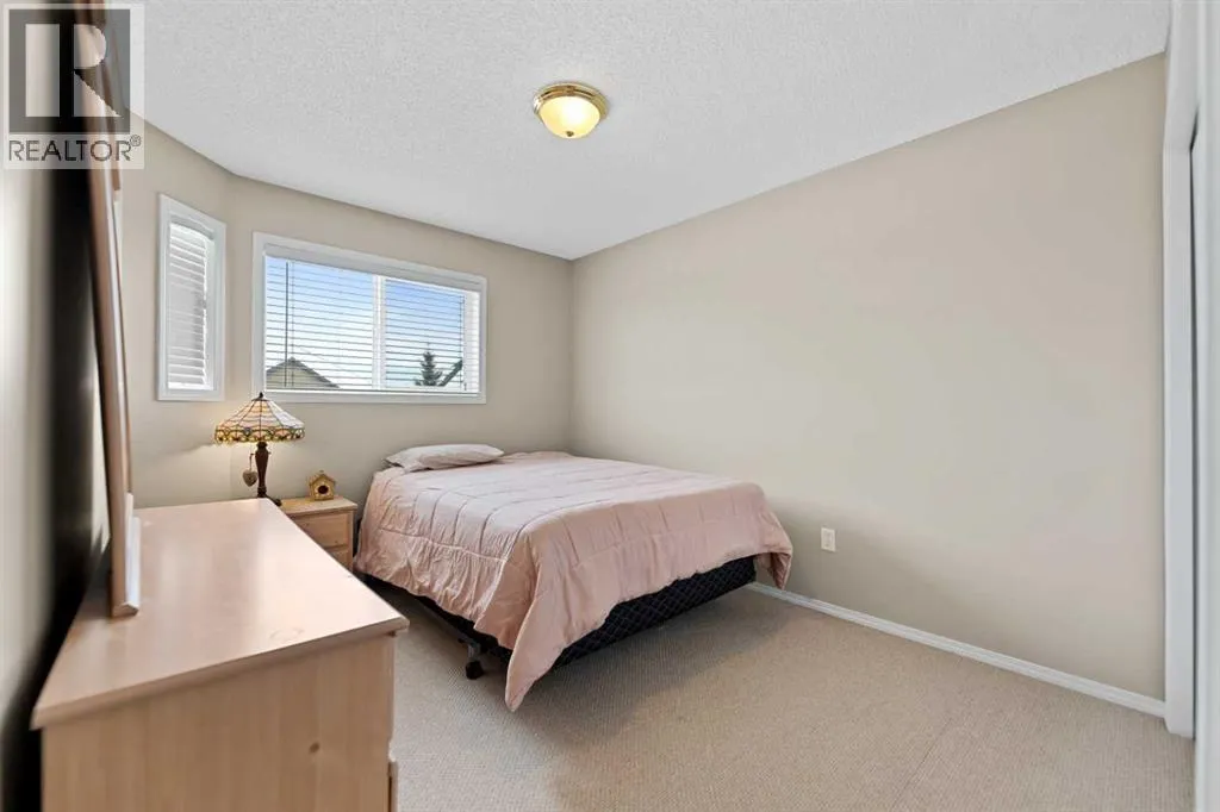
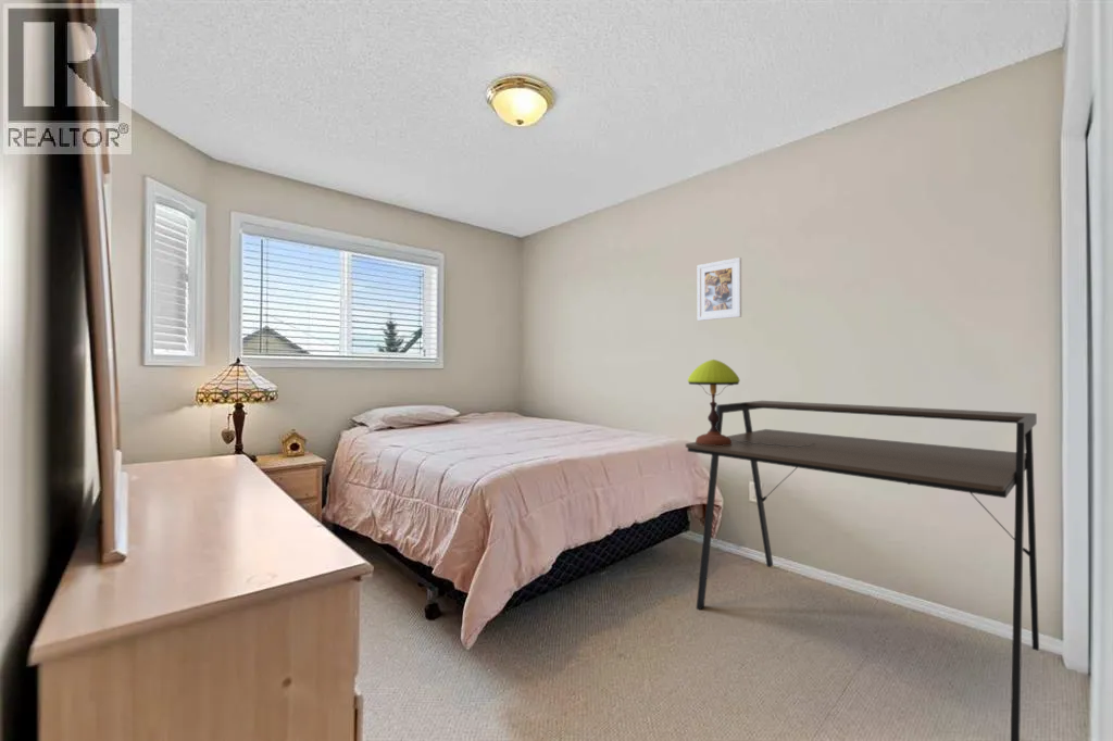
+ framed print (718, 290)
+ table lamp (737, 384)
+ desk (859, 476)
